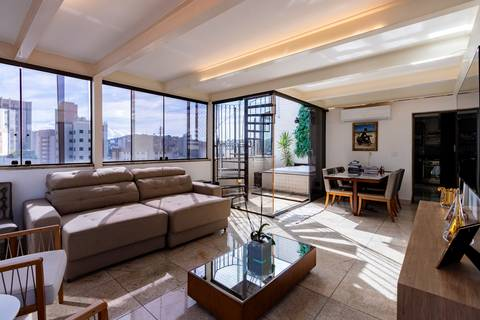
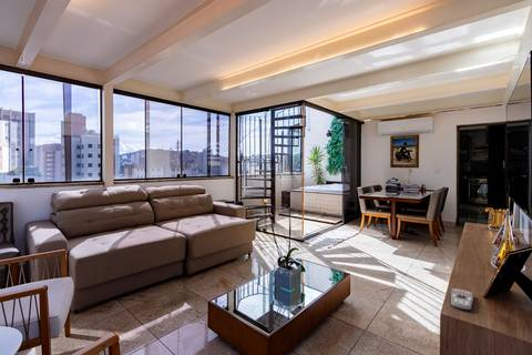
+ remote control (461, 298)
